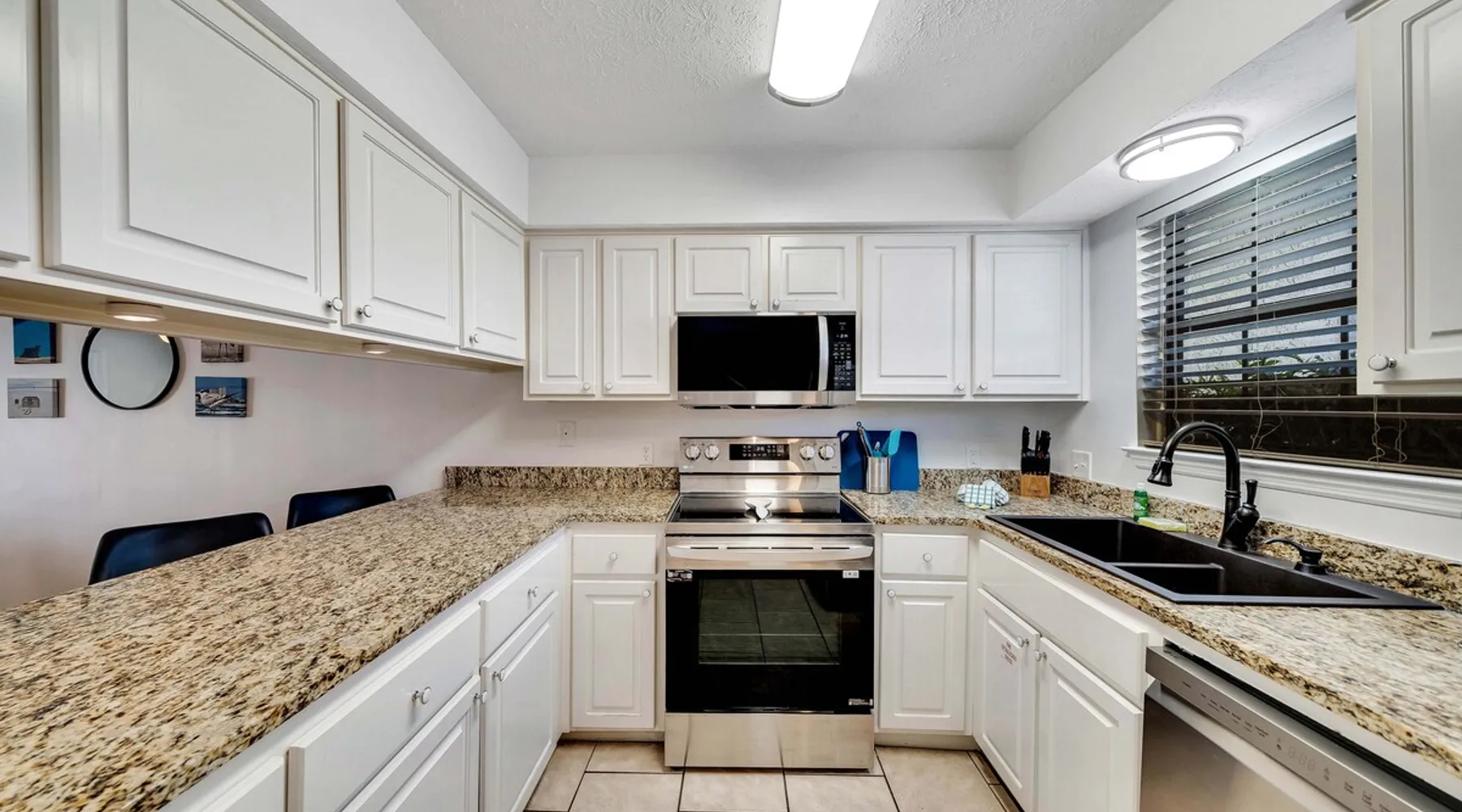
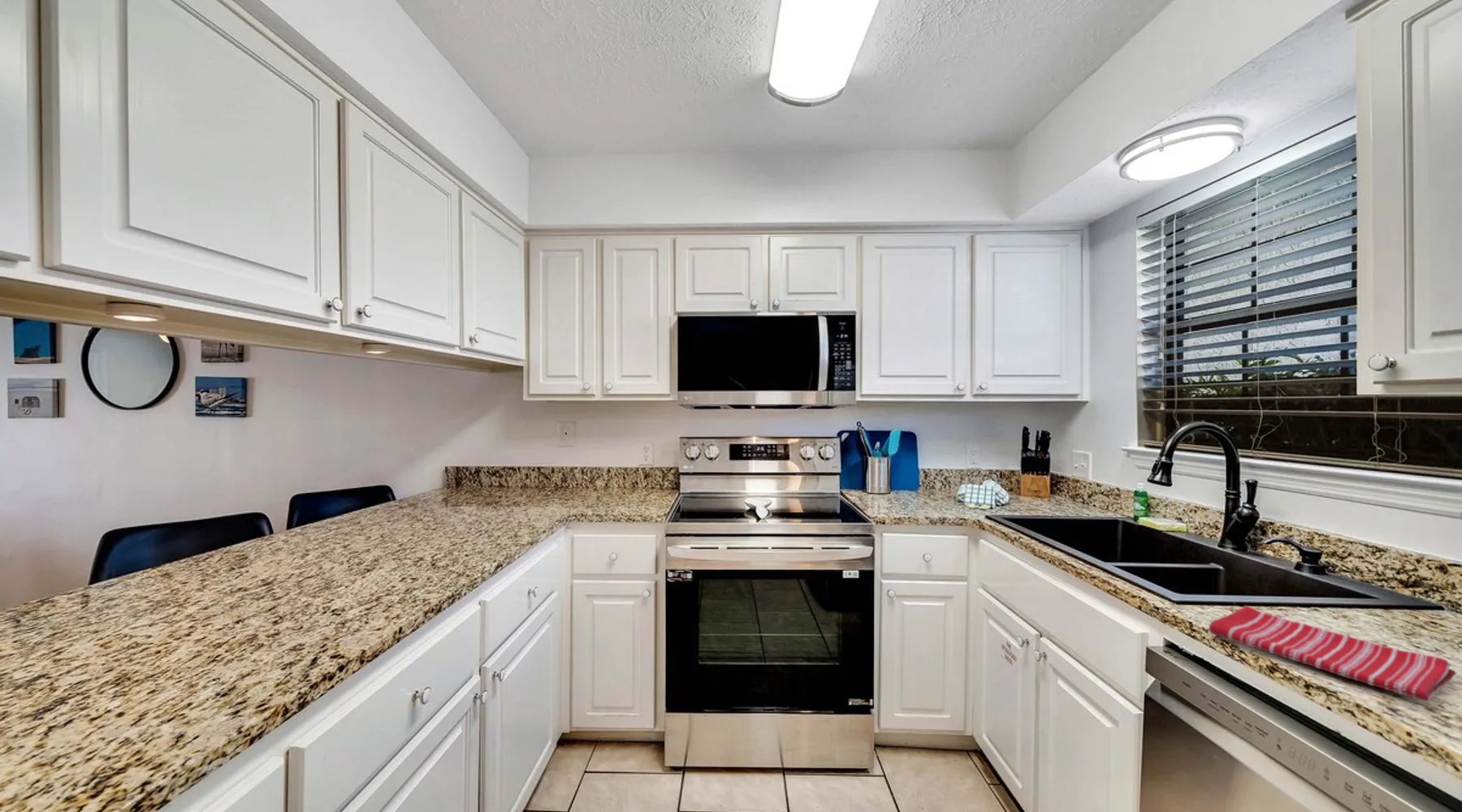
+ dish towel (1320, 646)
